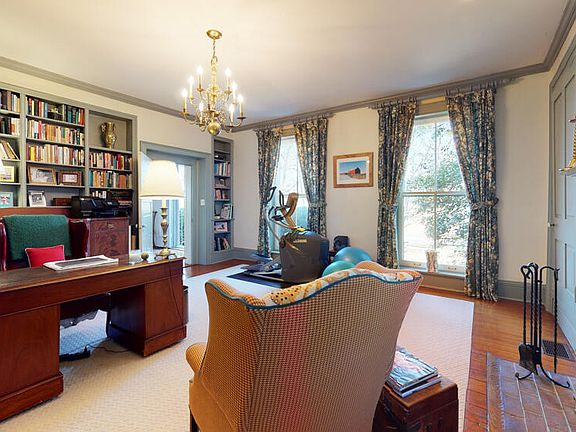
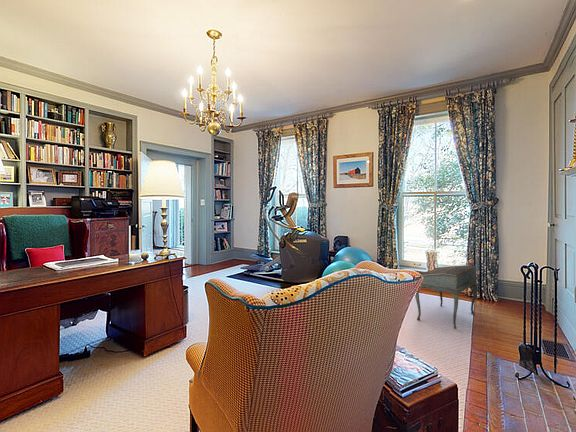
+ writing desk (447, 291)
